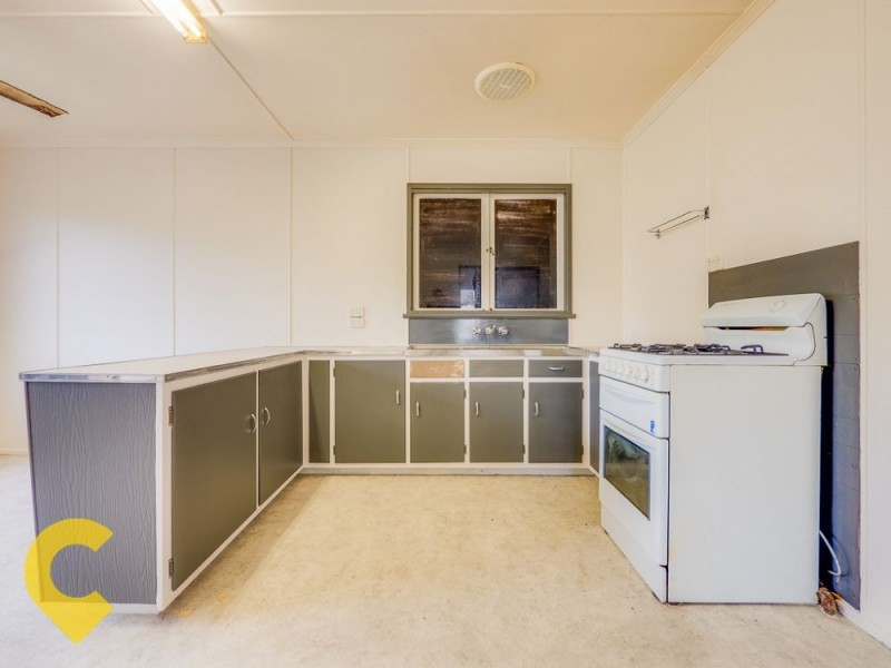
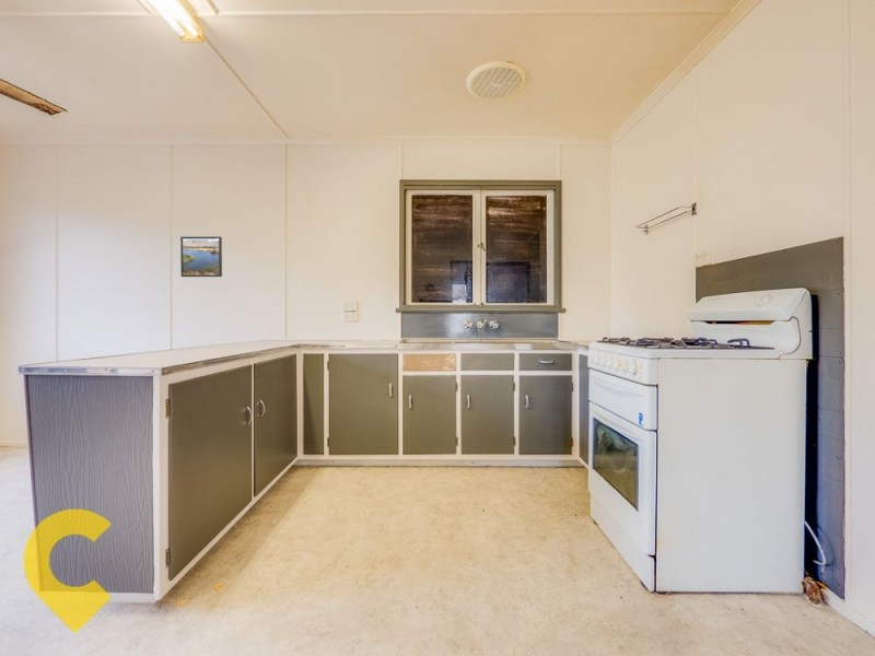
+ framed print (201, 256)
